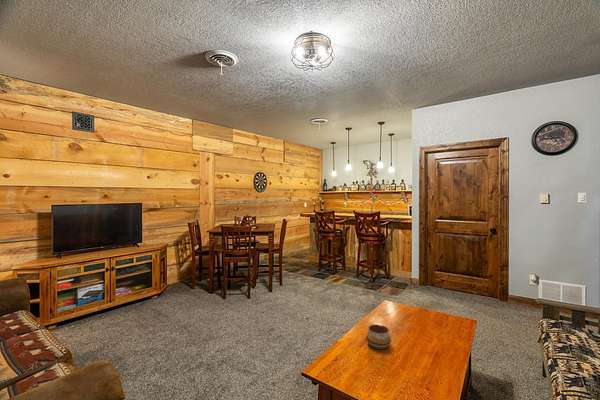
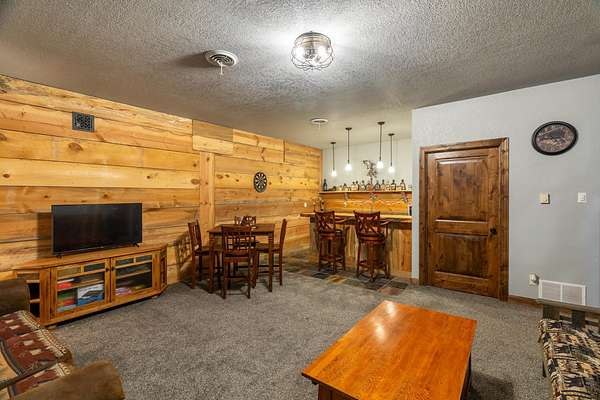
- decorative bowl (378, 336)
